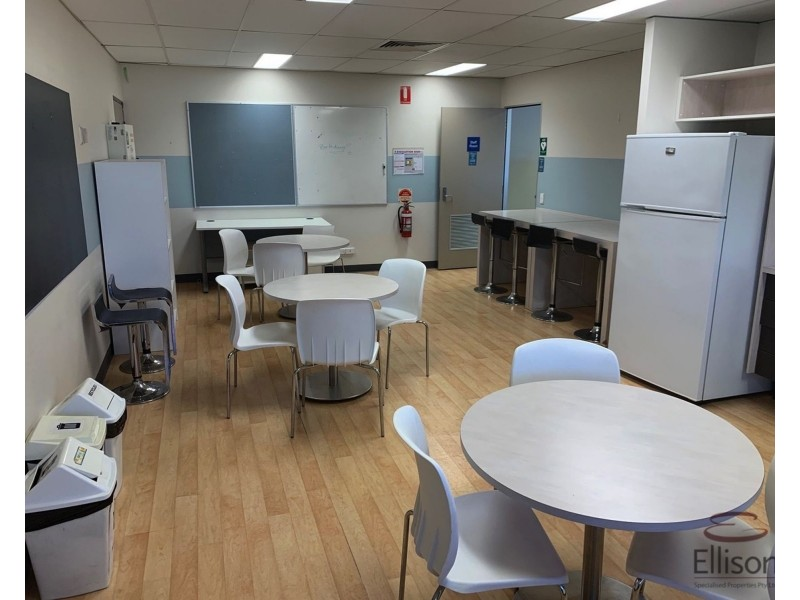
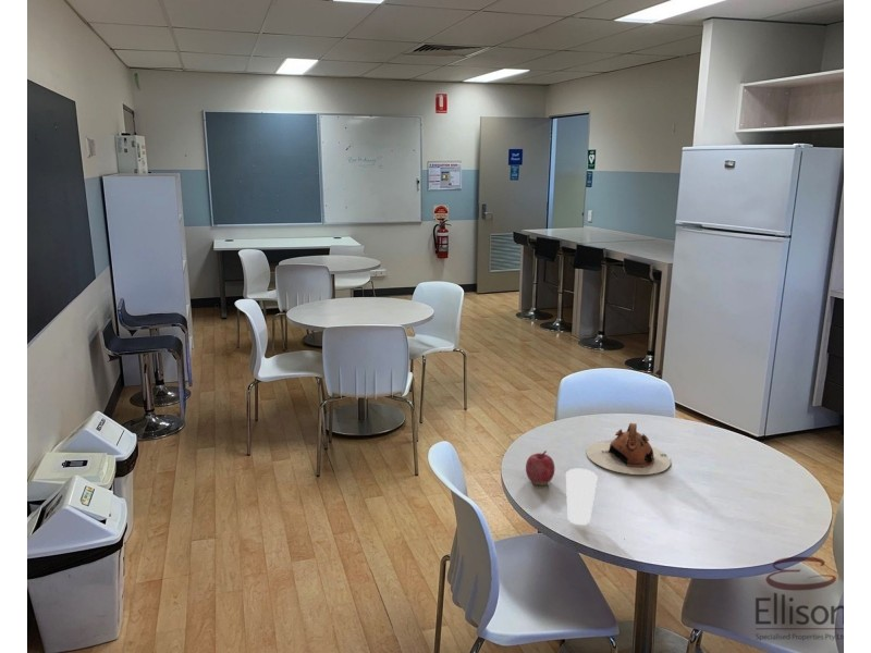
+ cup (579, 496)
+ apple (540, 466)
+ teapot (628, 439)
